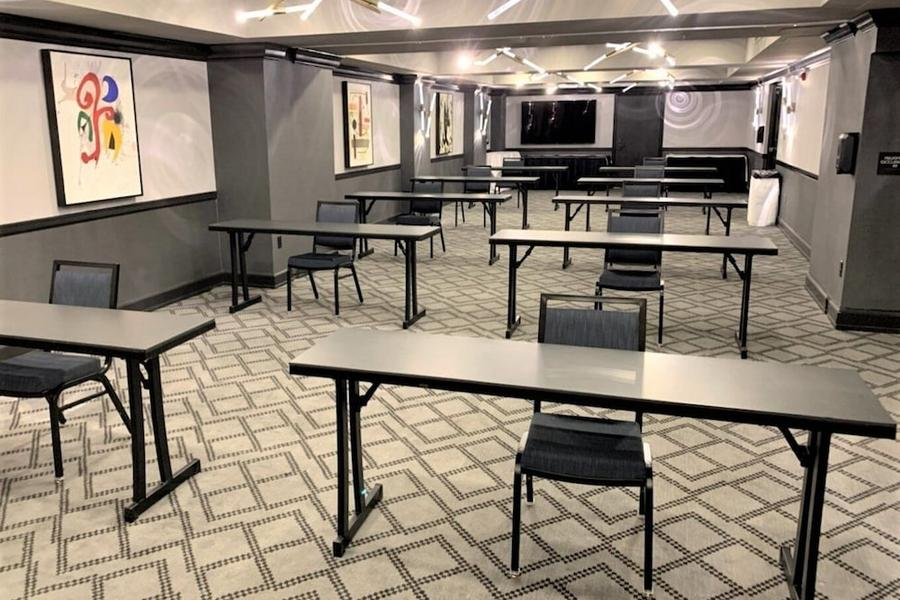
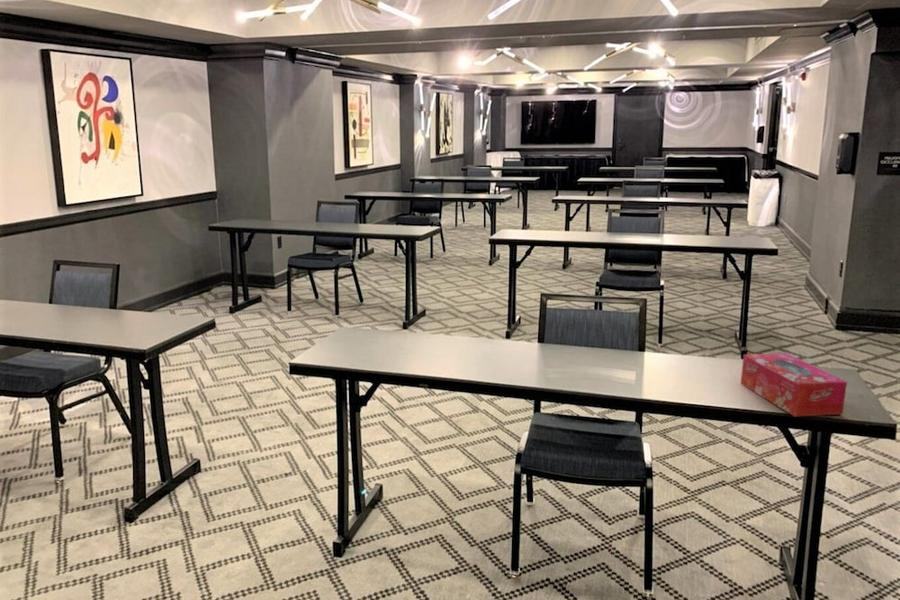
+ tissue box (790, 382)
